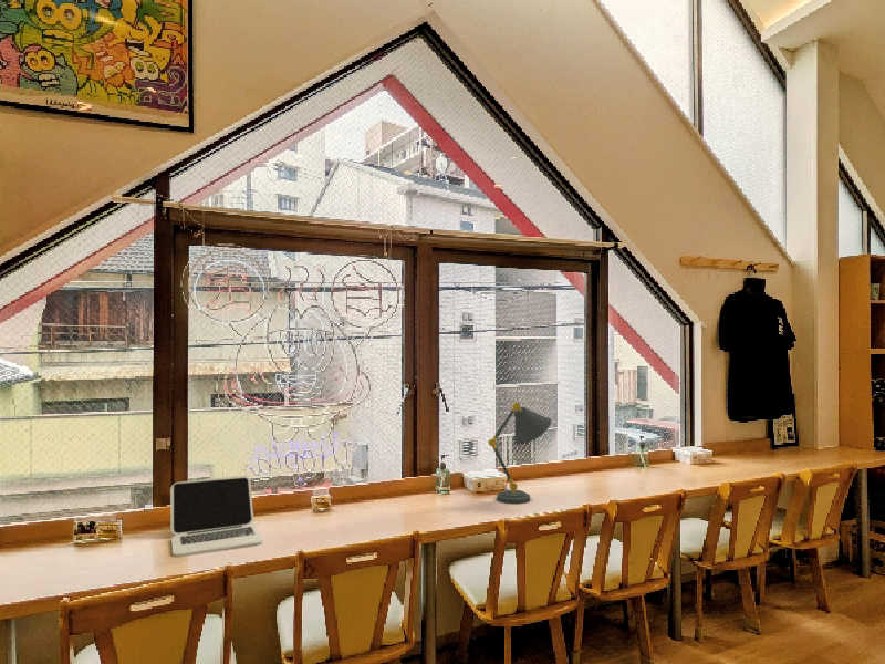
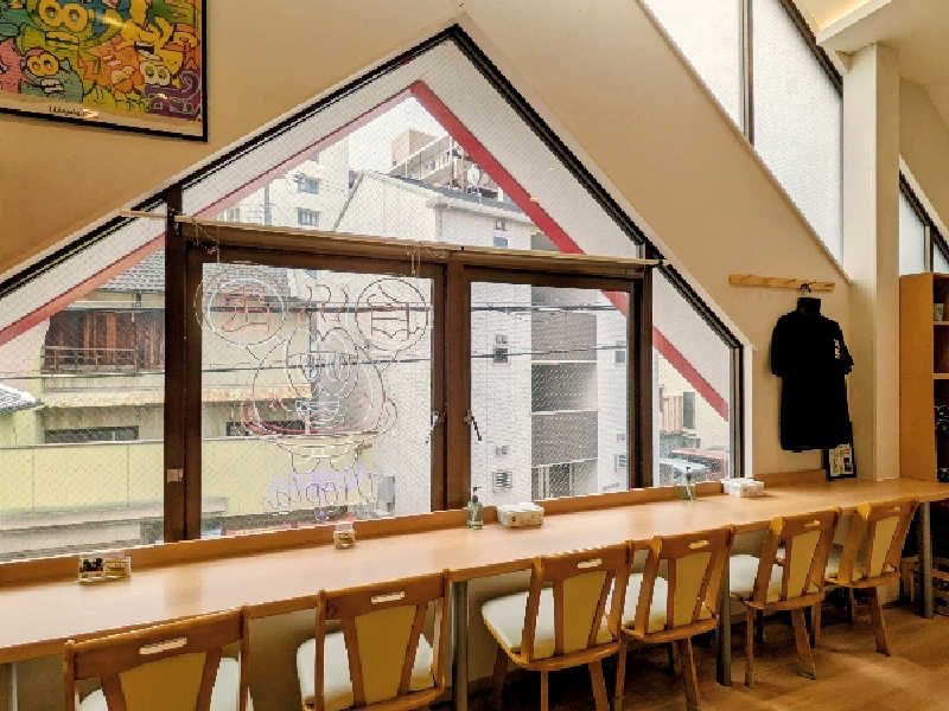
- desk lamp (519, 444)
- laptop (215, 511)
